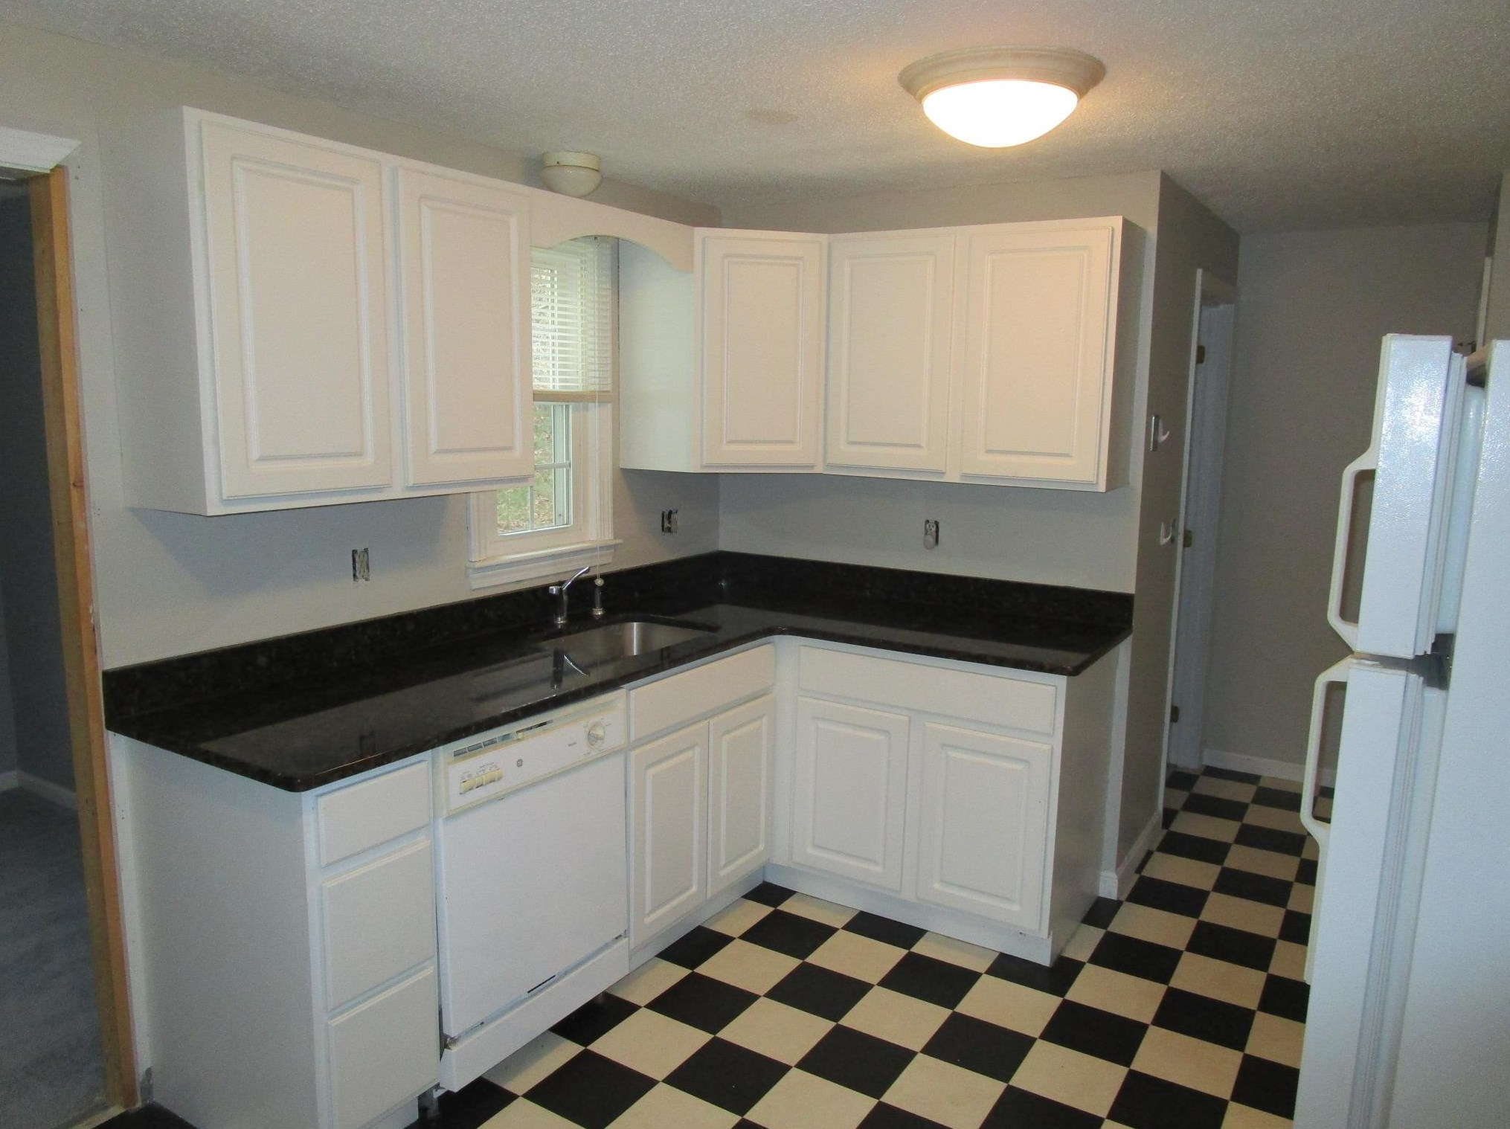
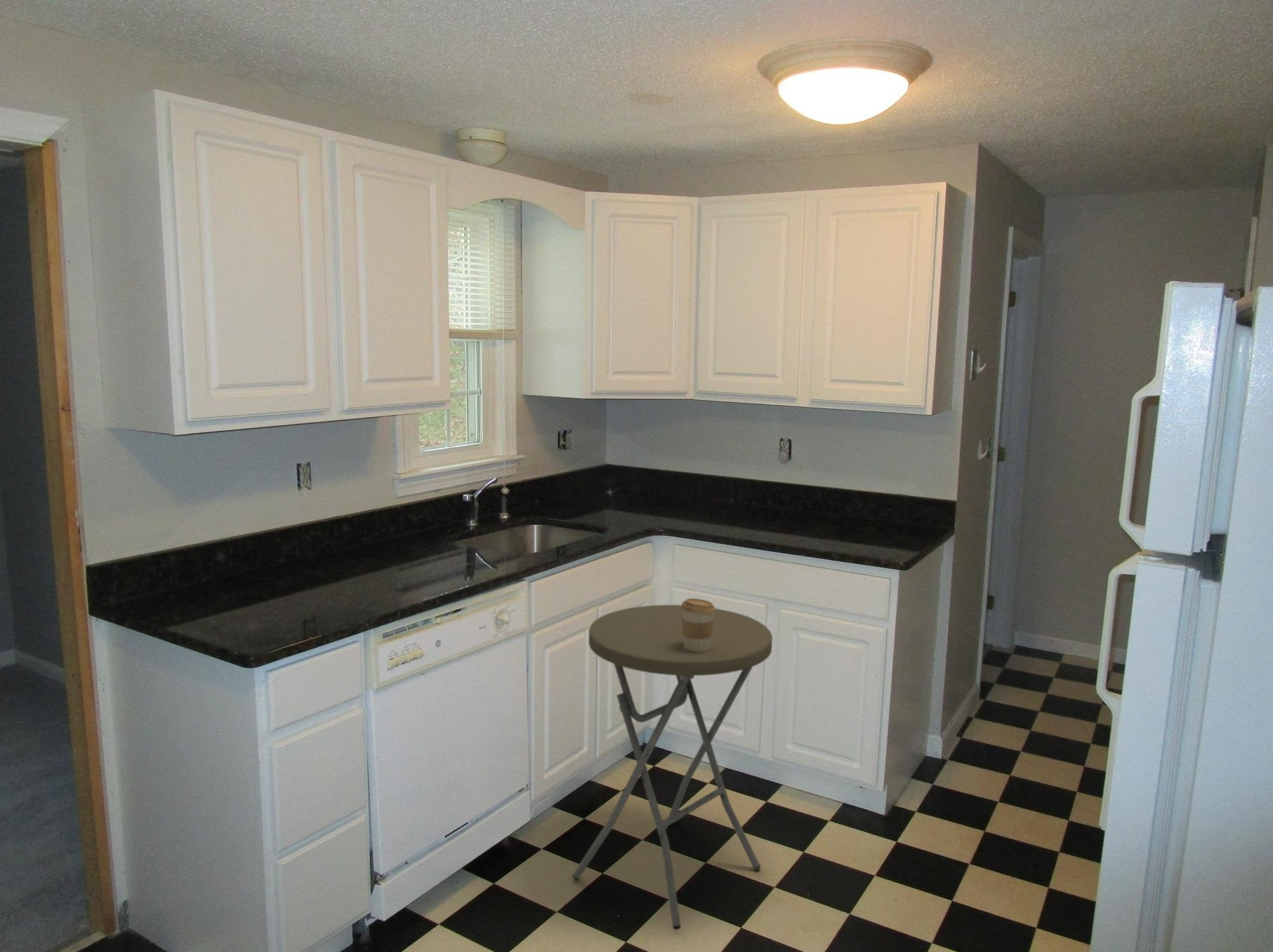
+ side table (692, 762)
+ coffee cup (697, 623)
